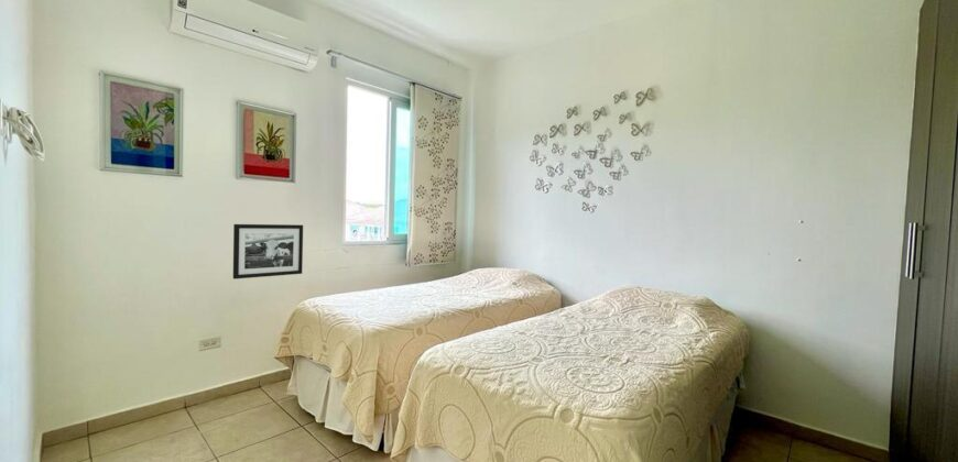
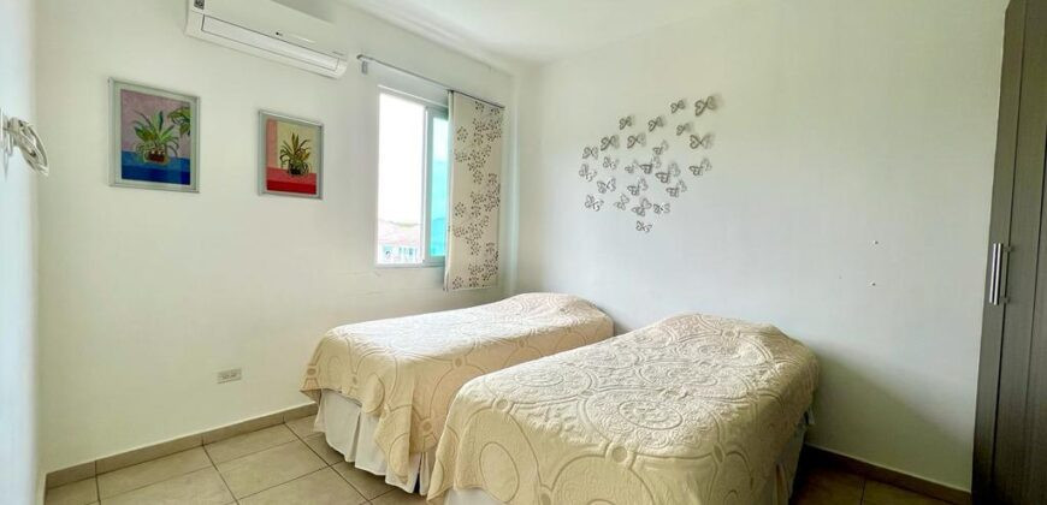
- picture frame (270, 250)
